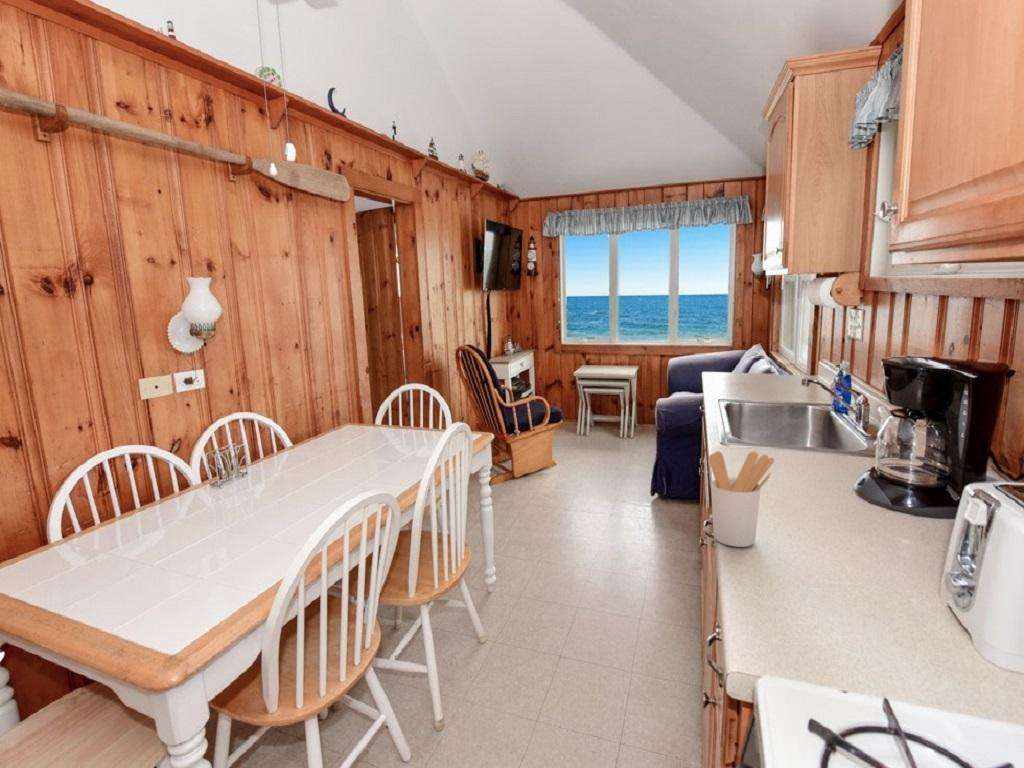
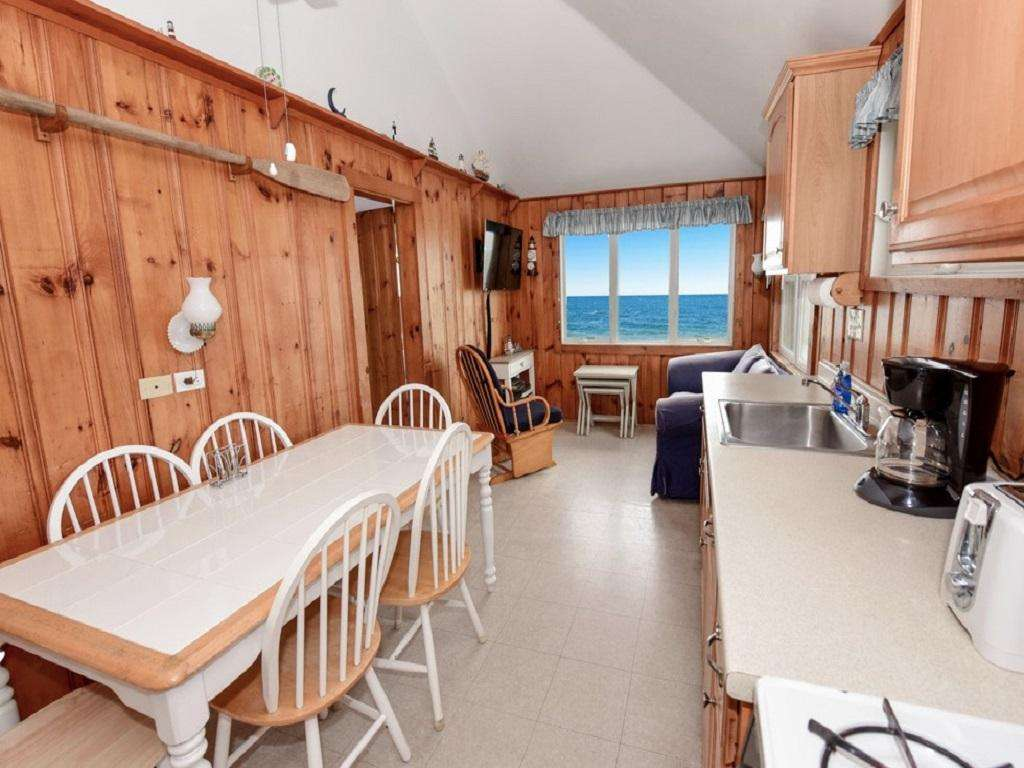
- utensil holder (742, 495)
